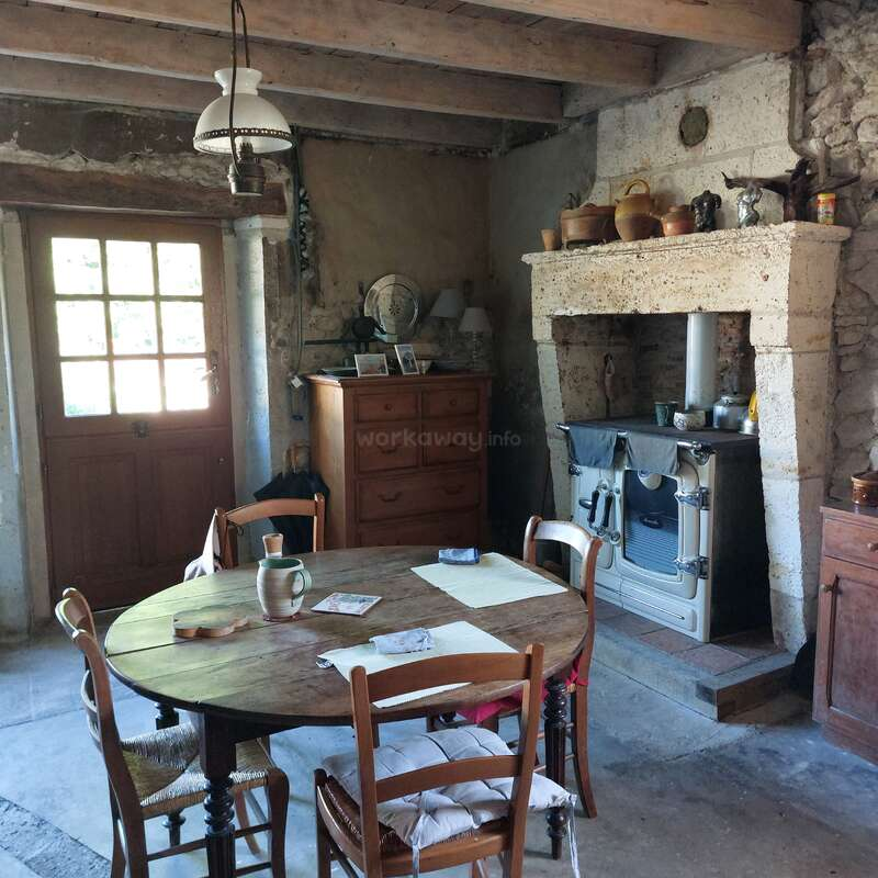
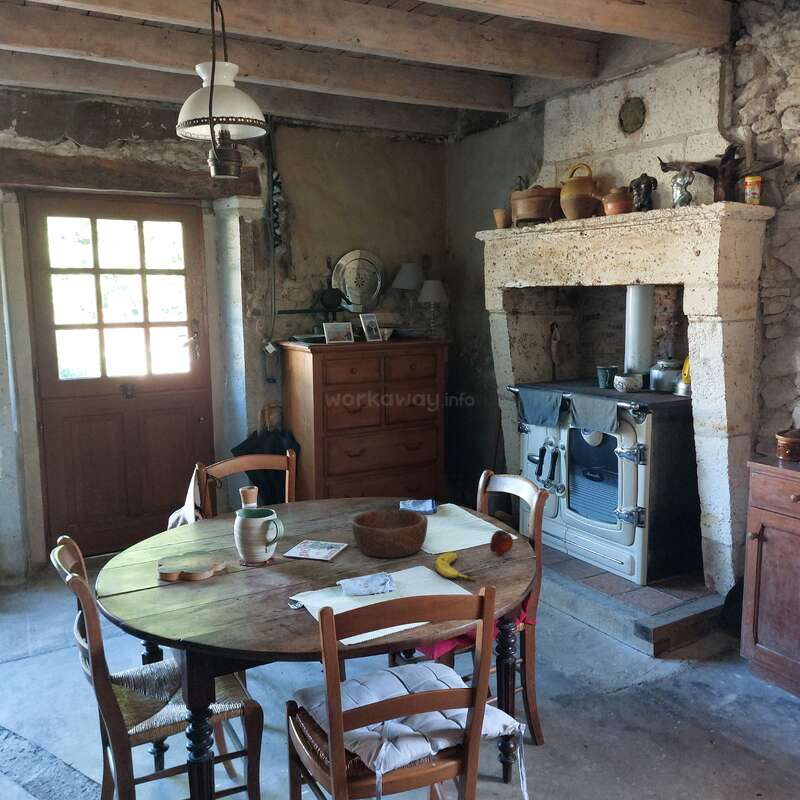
+ wooden bowl (390, 533)
+ banana (451, 567)
+ apple (501, 543)
